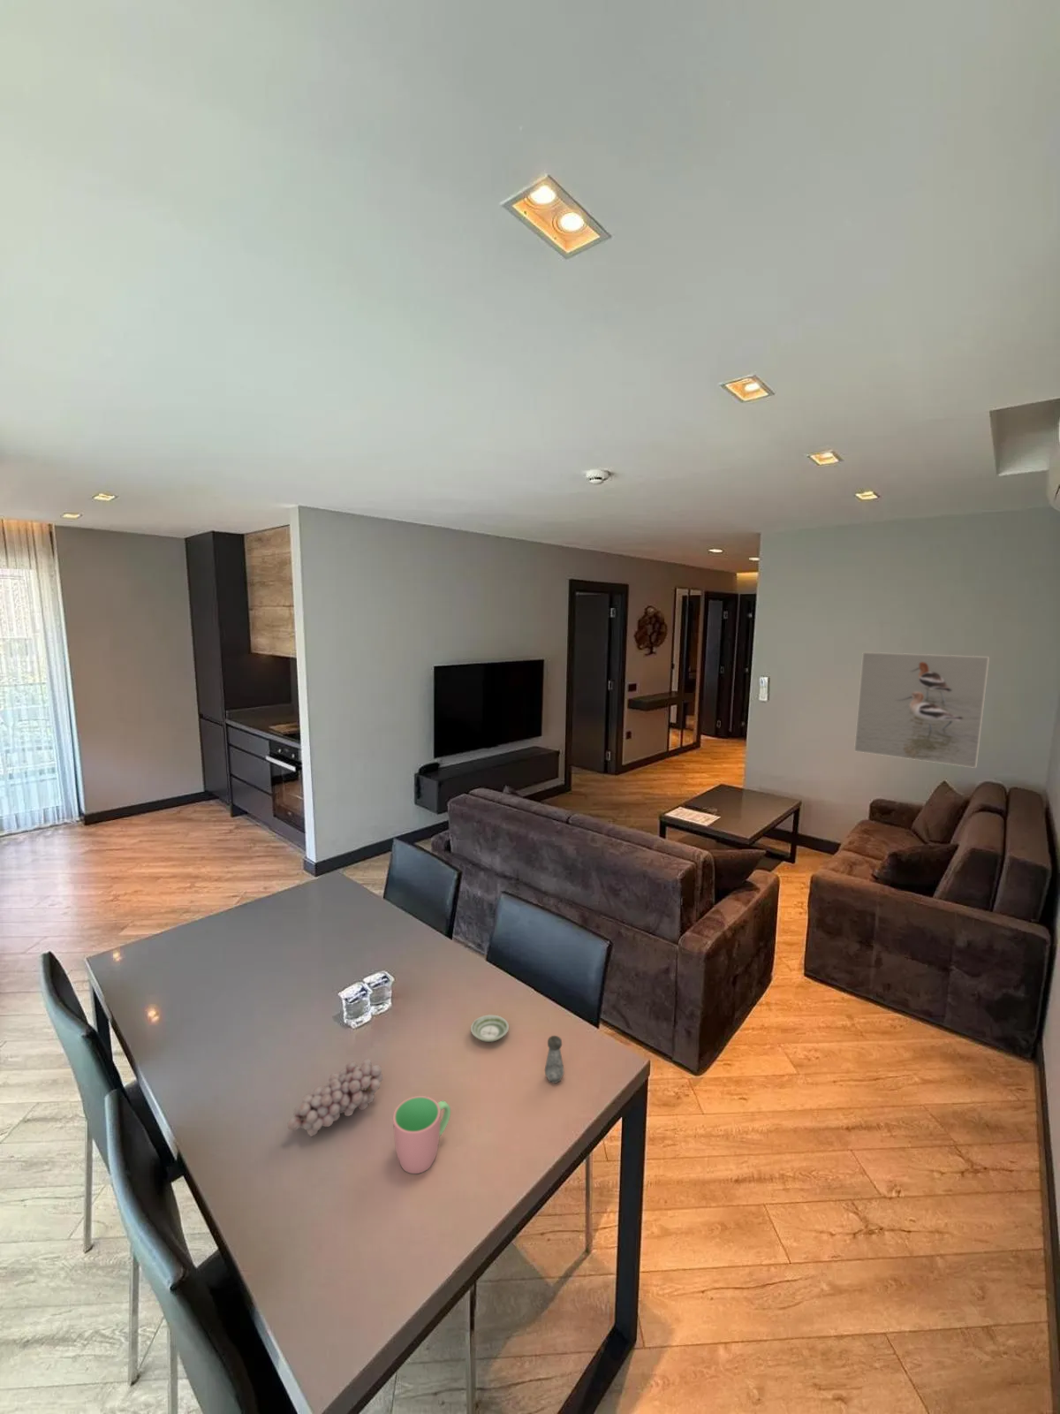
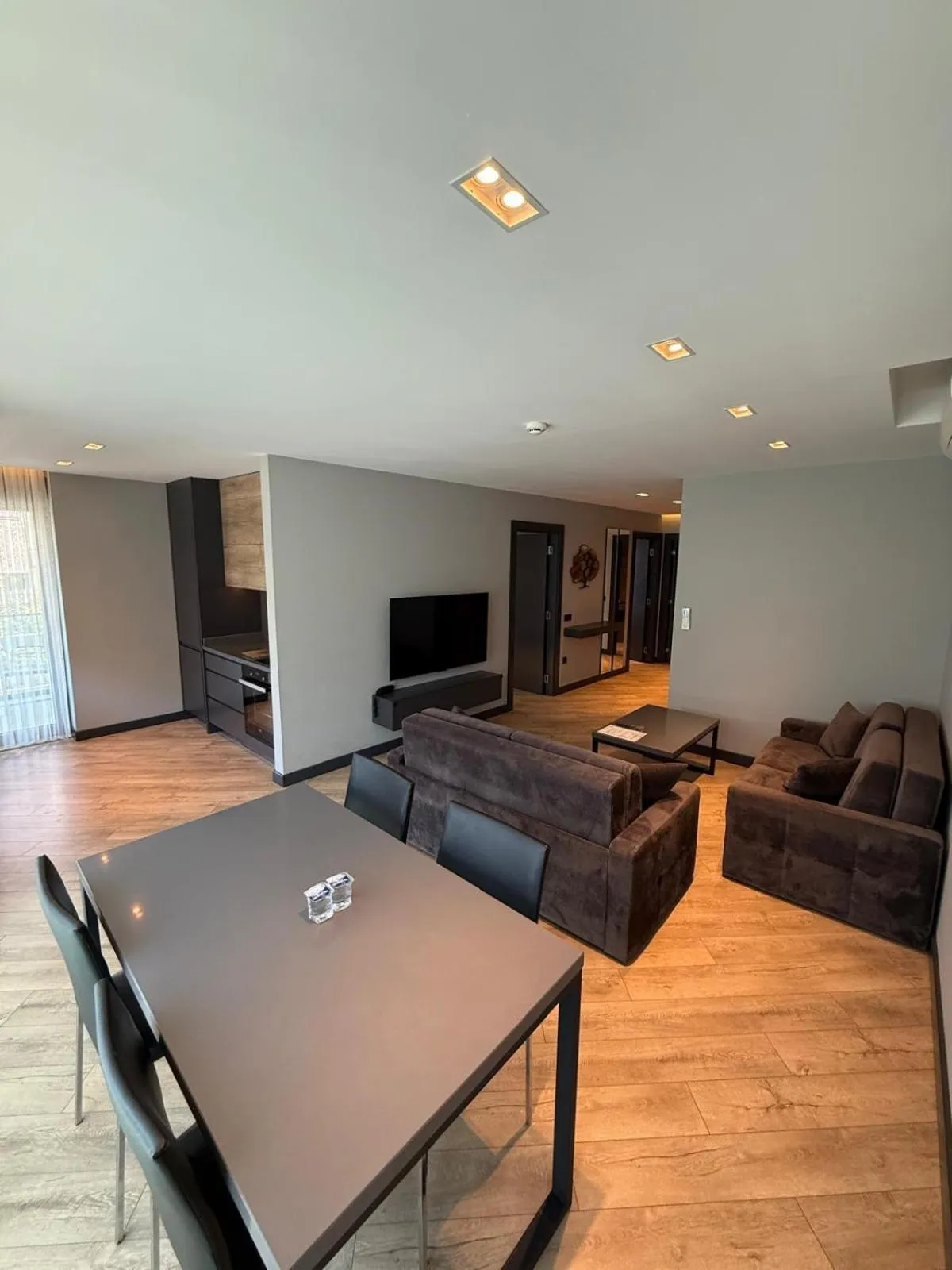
- salt shaker (553, 1058)
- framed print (916, 707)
- saucer (490, 1031)
- fruit (335, 1097)
- cup (424, 1131)
